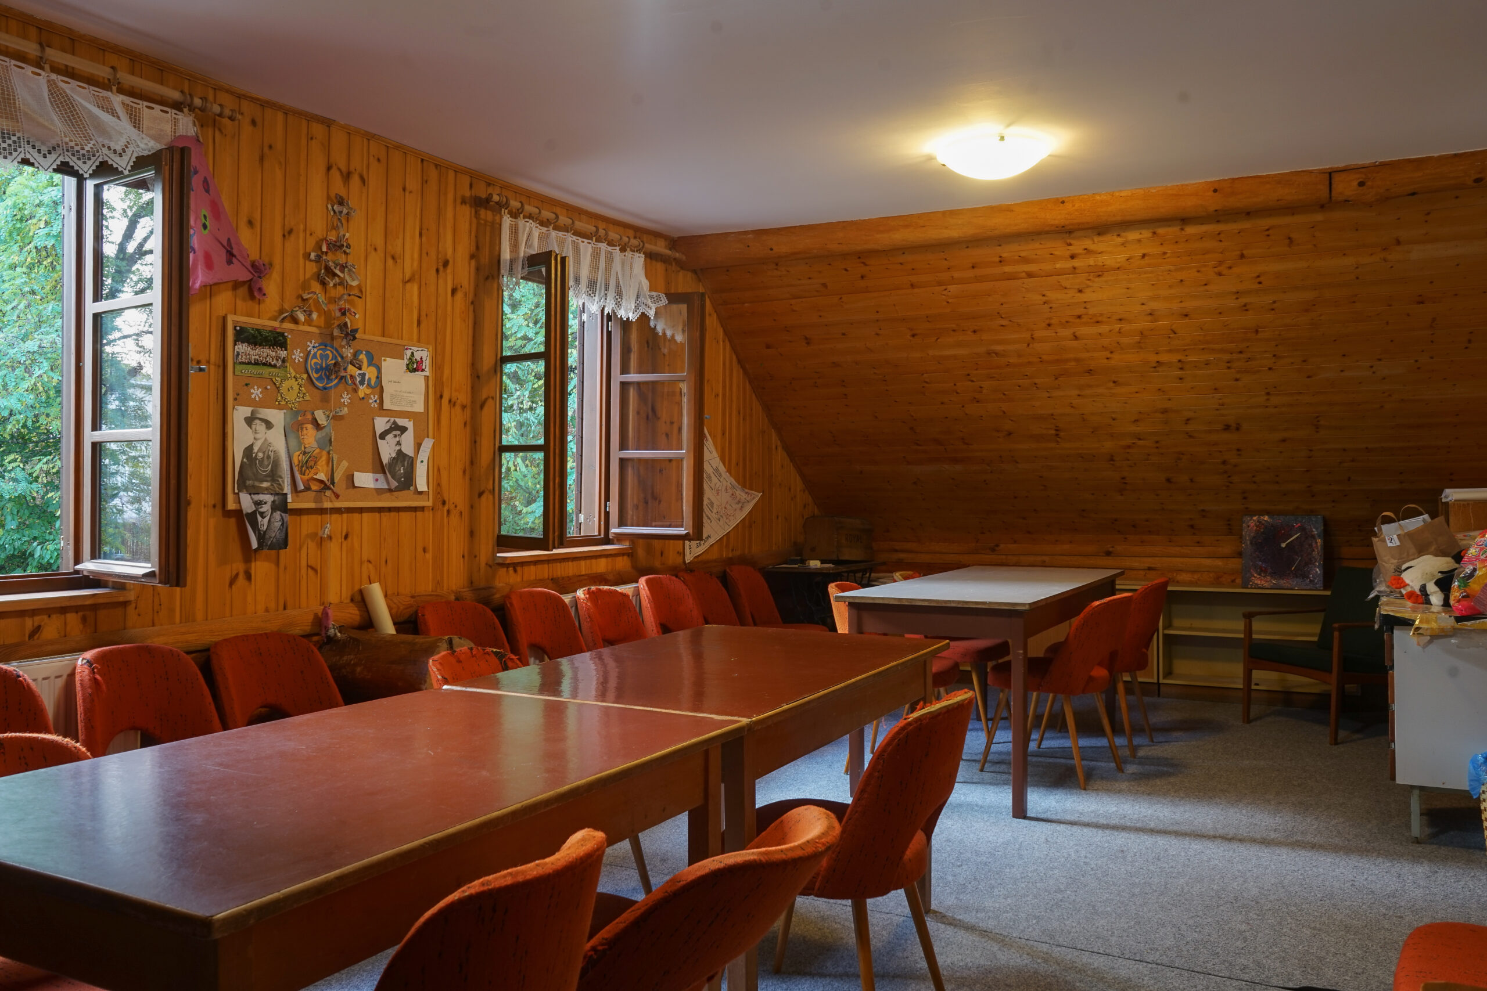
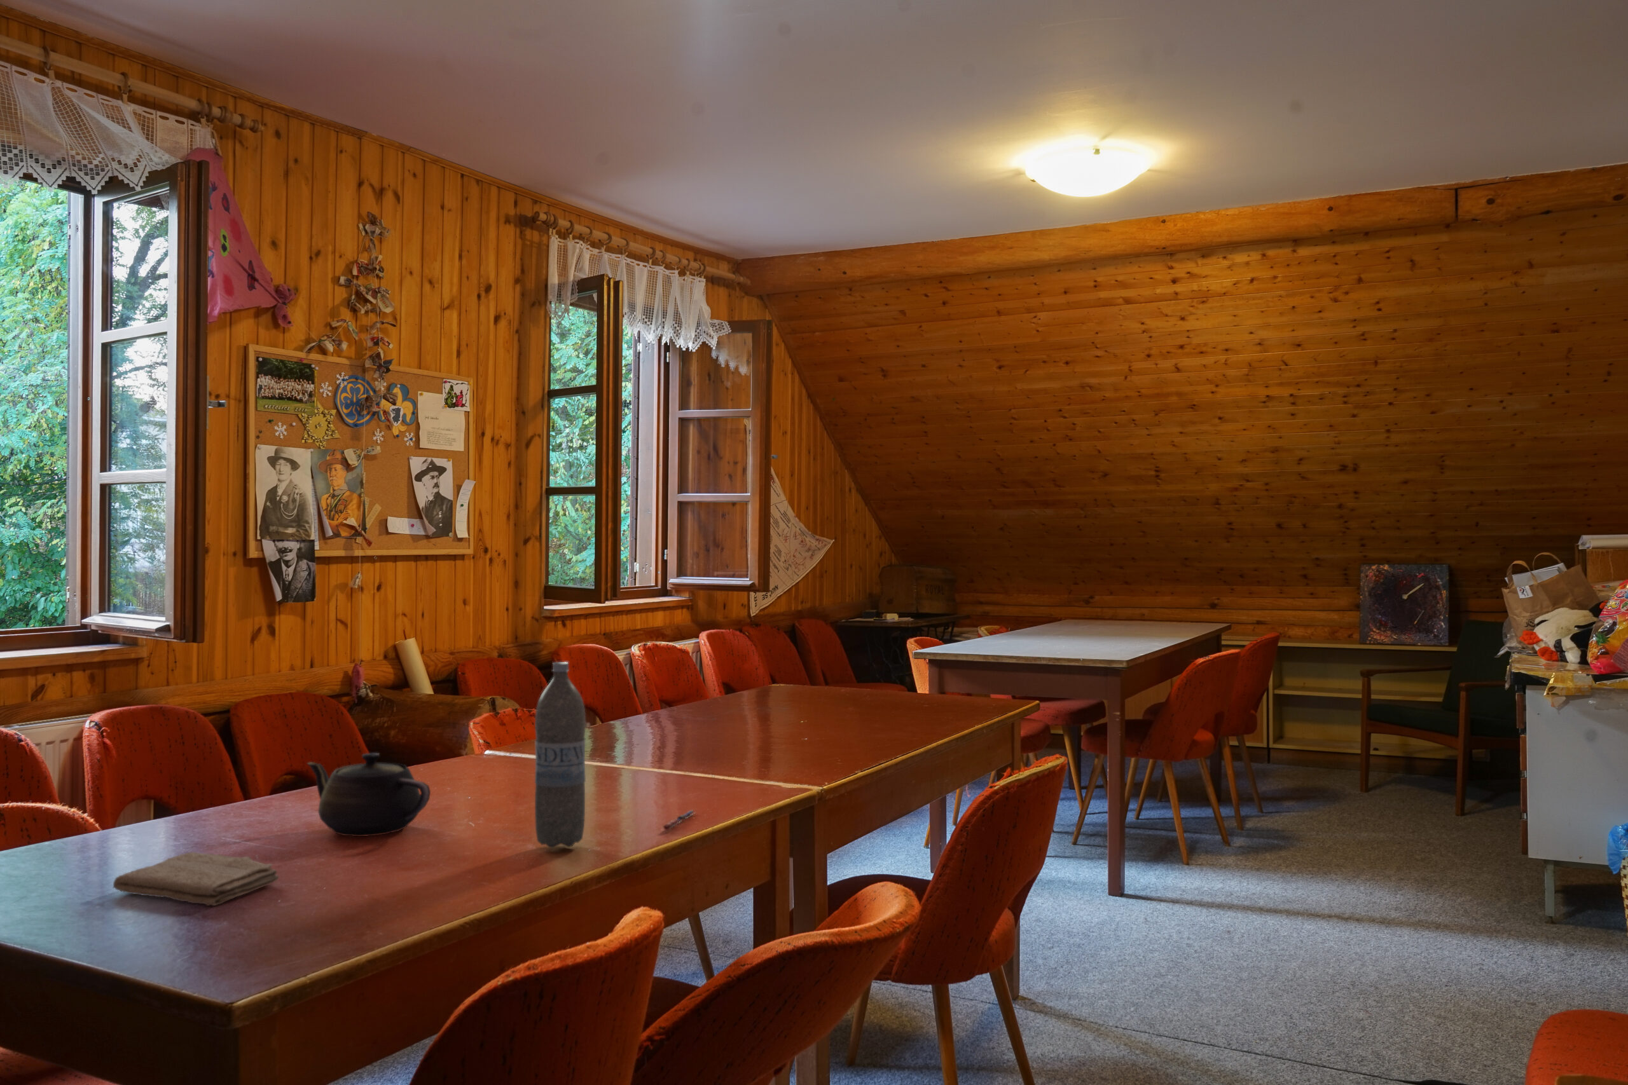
+ pen (680, 819)
+ teapot (366, 791)
+ washcloth (197, 877)
+ water bottle (561, 754)
